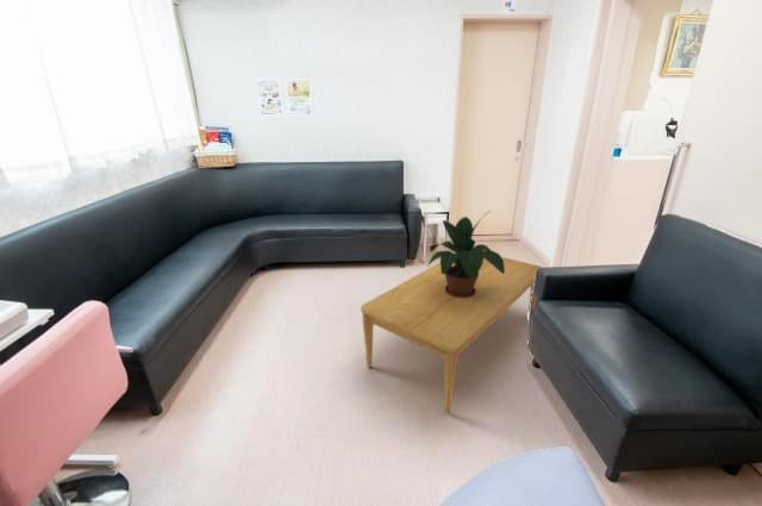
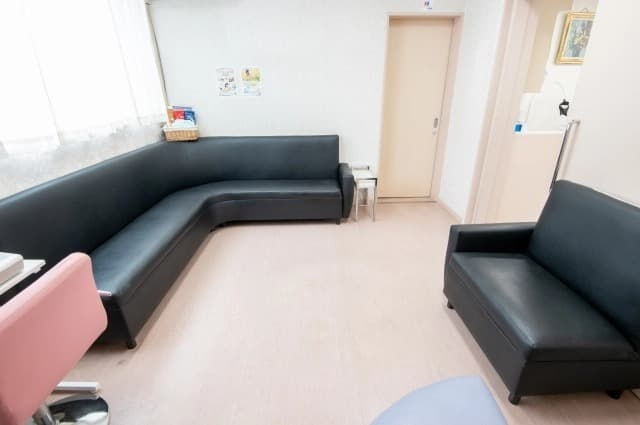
- coffee table (460, 313)
- potted plant (462, 251)
